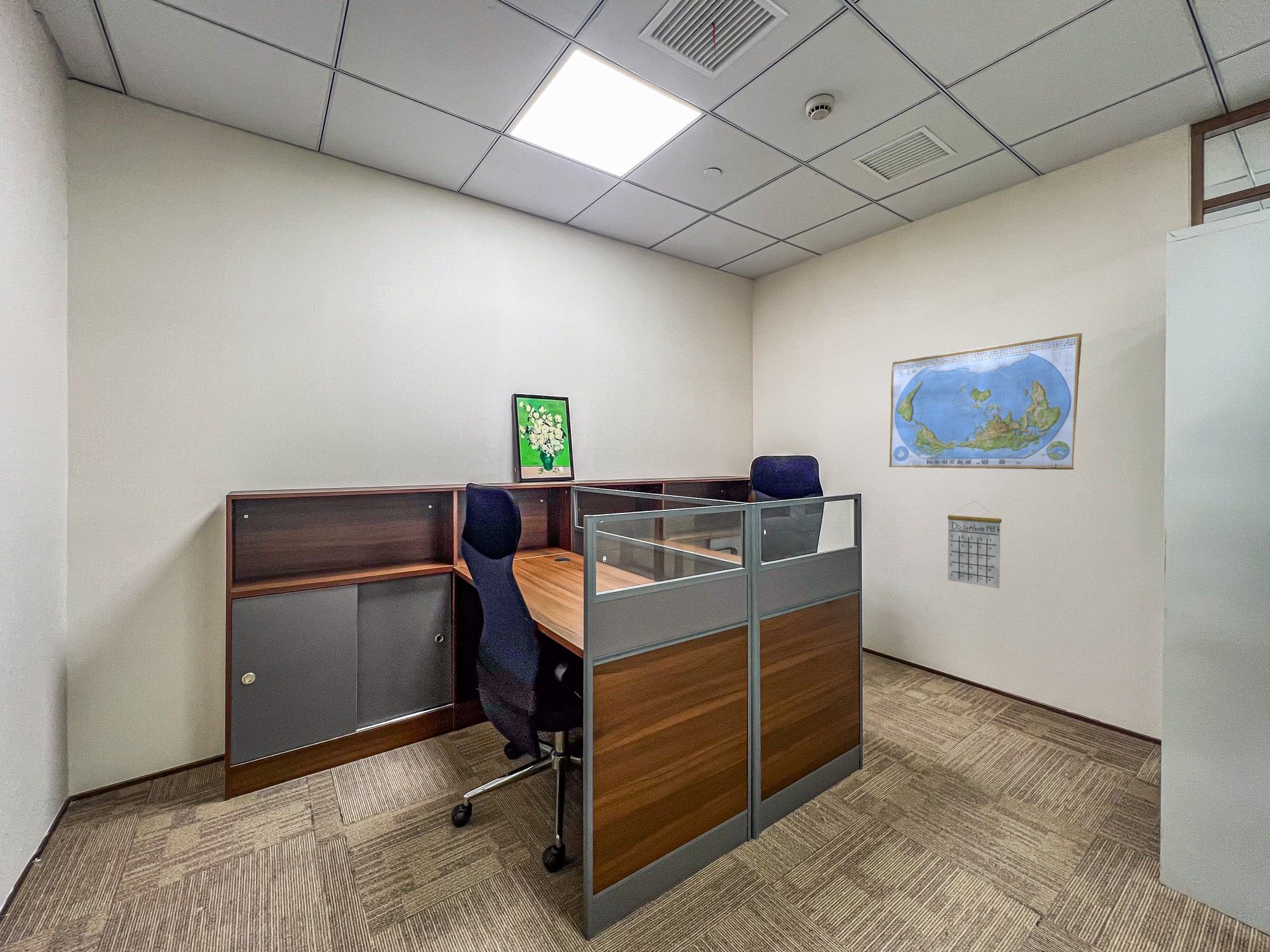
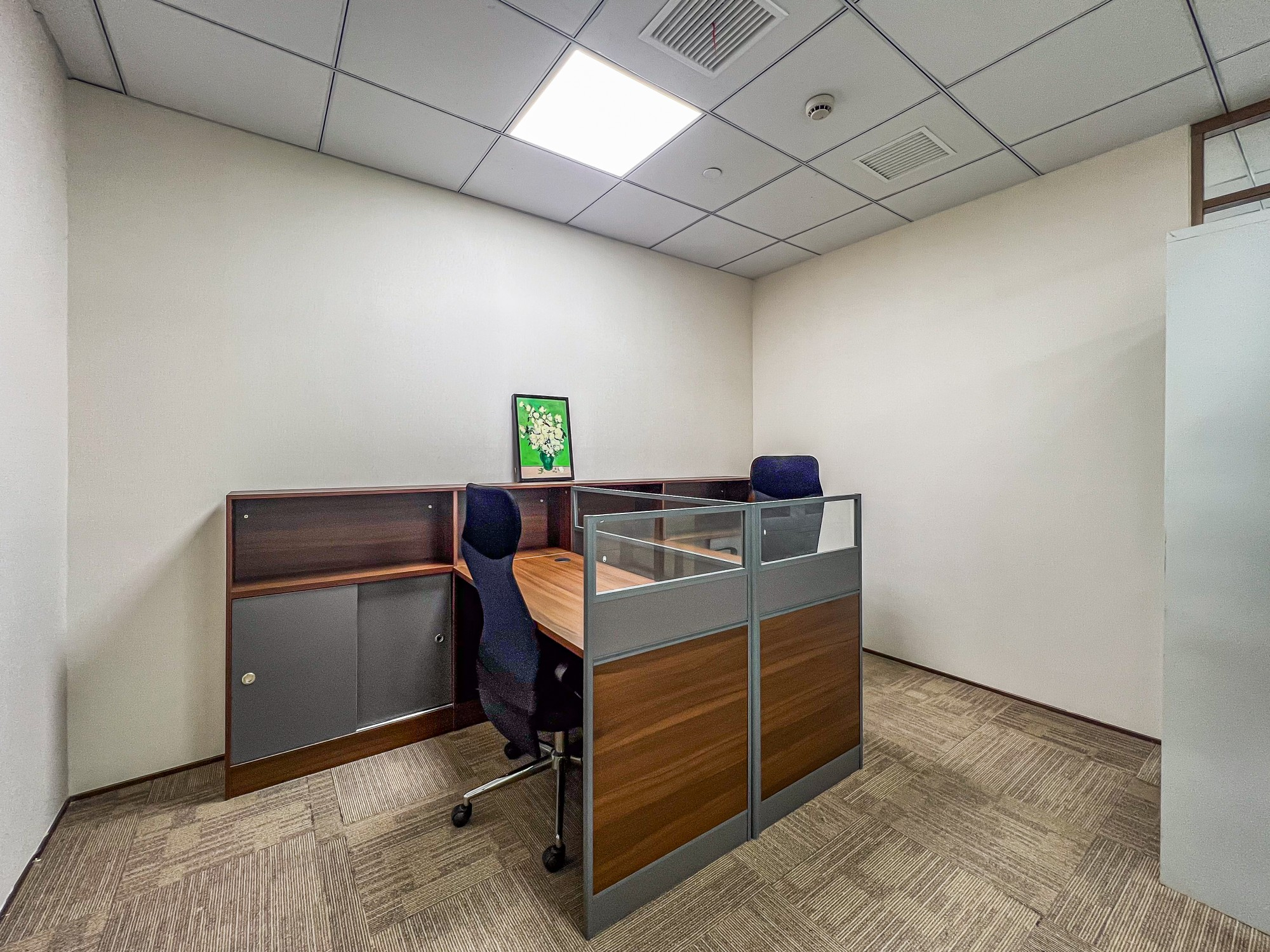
- world map (972, 409)
- calendar (973, 543)
